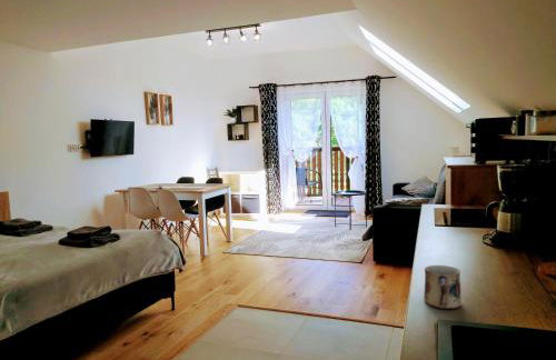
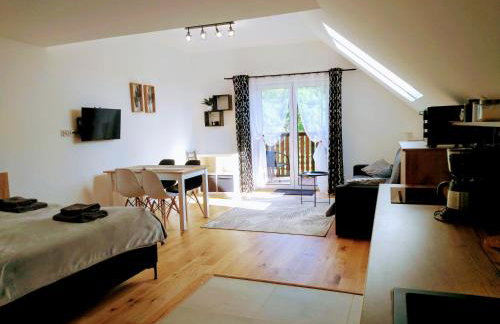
- mug (443, 287)
